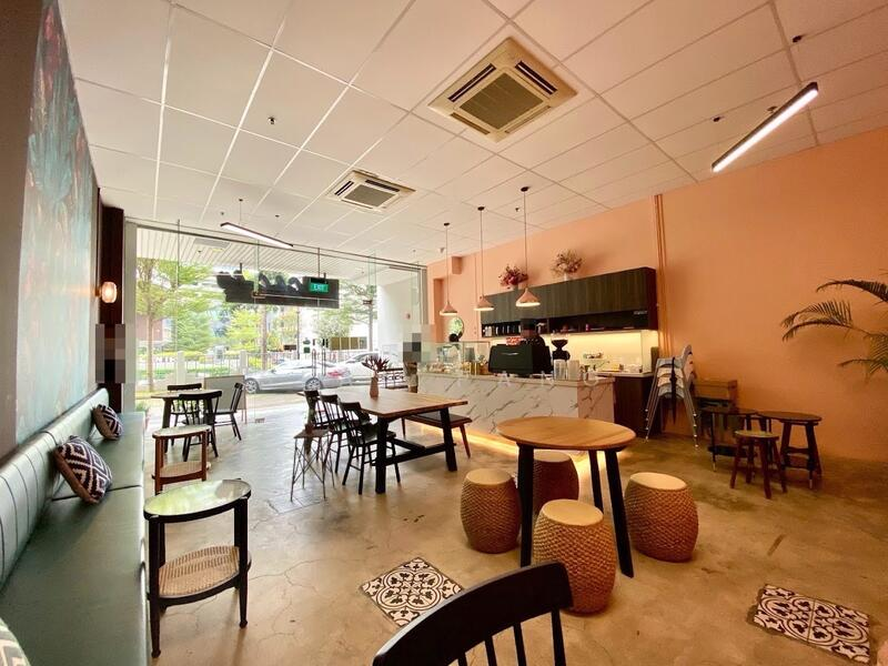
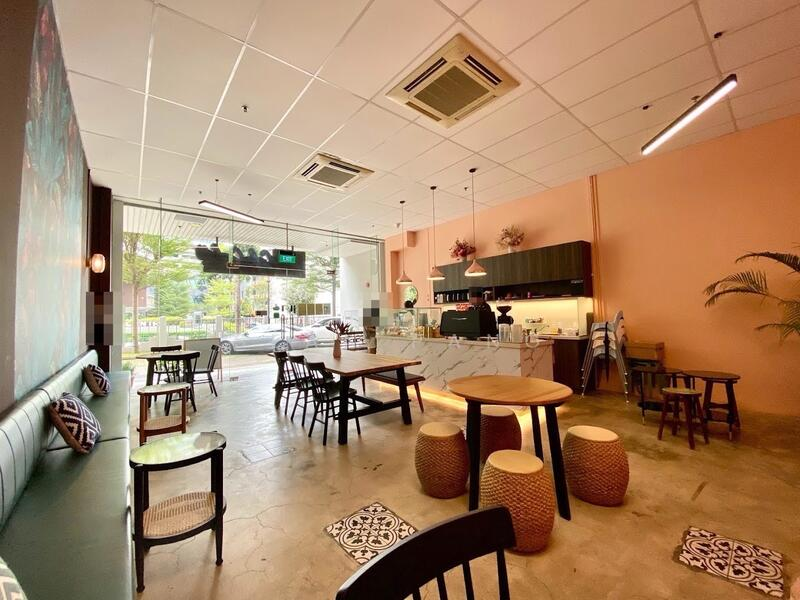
- side table (312, 462)
- potted plant (309, 421)
